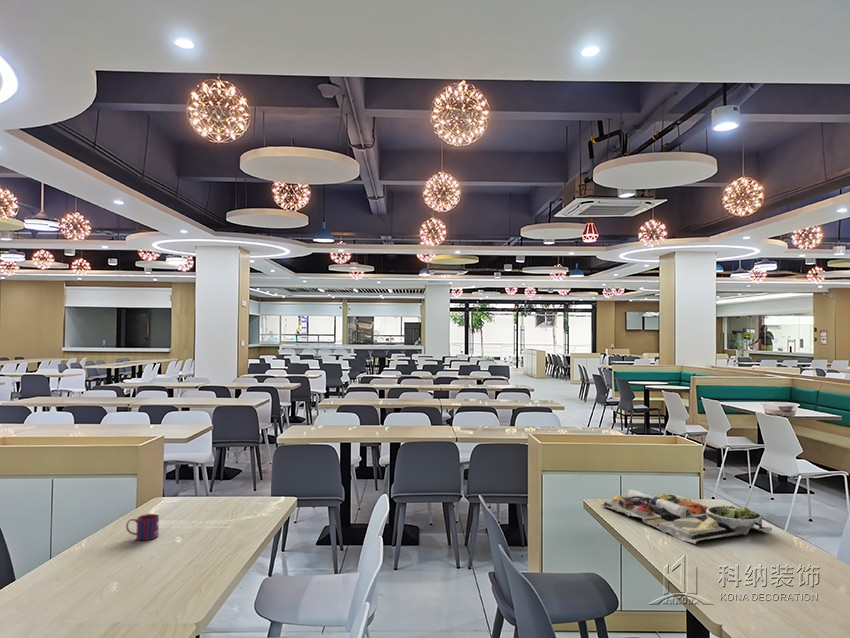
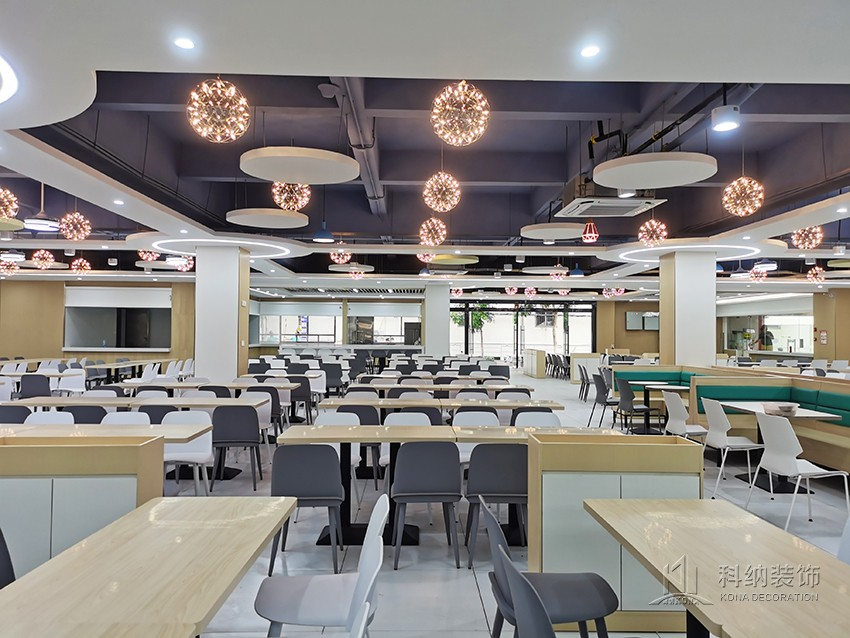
- food tray (680, 508)
- mug (142, 527)
